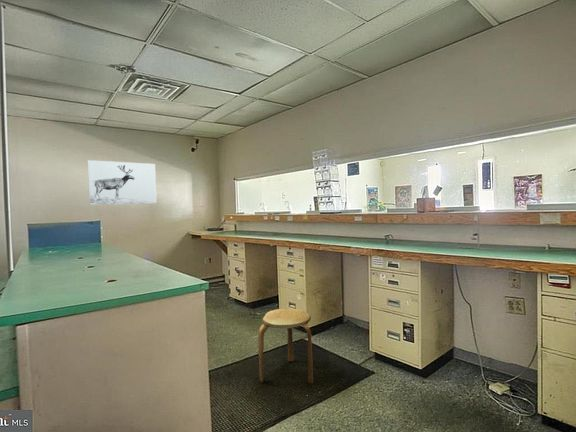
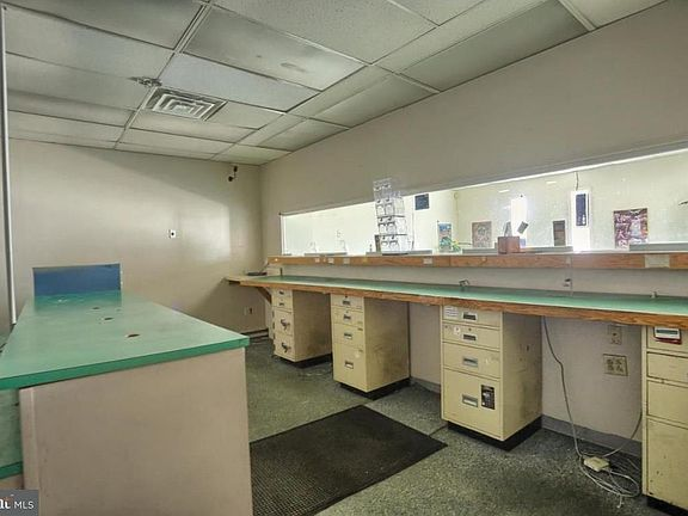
- wall art (124, 183)
- stool (288, 344)
